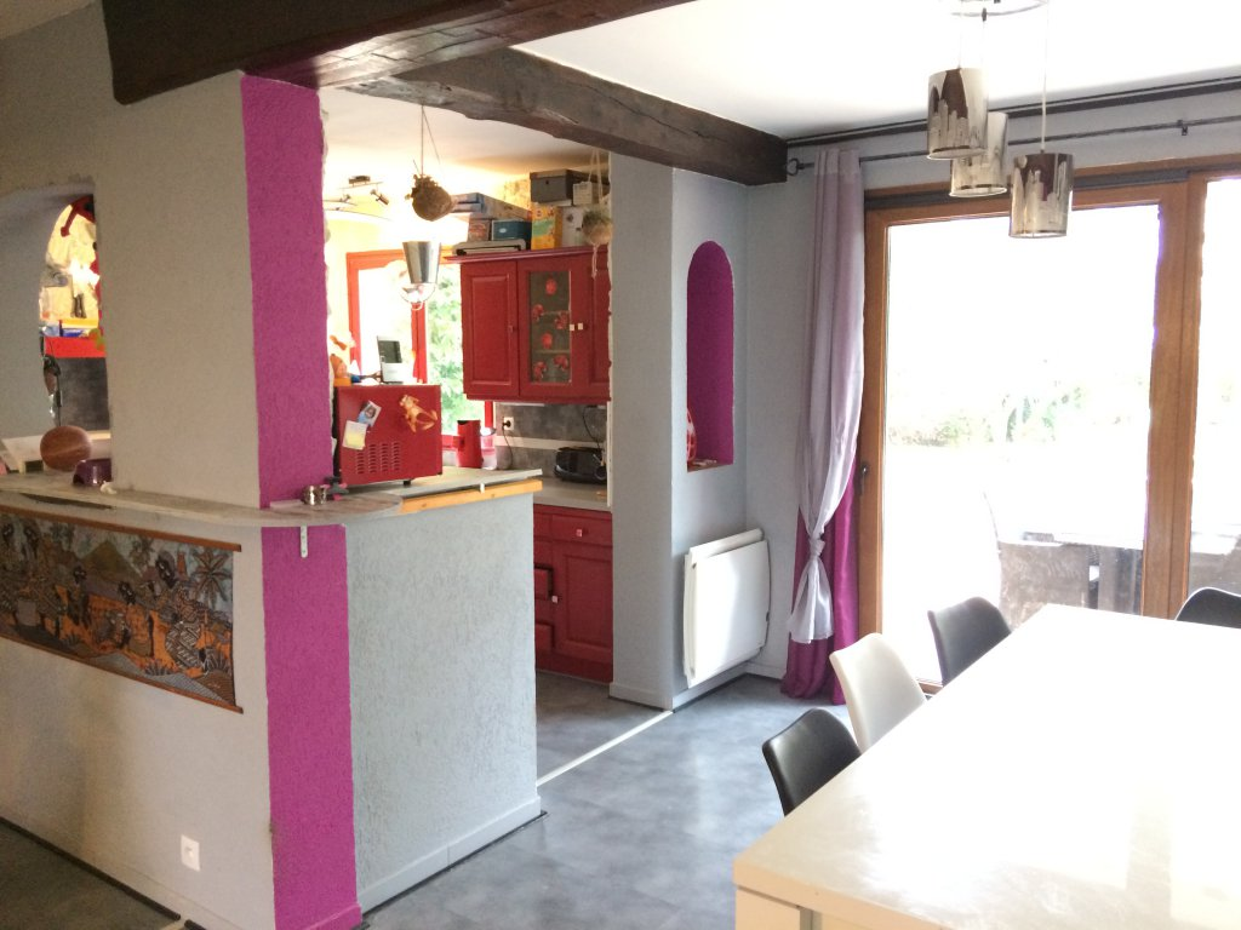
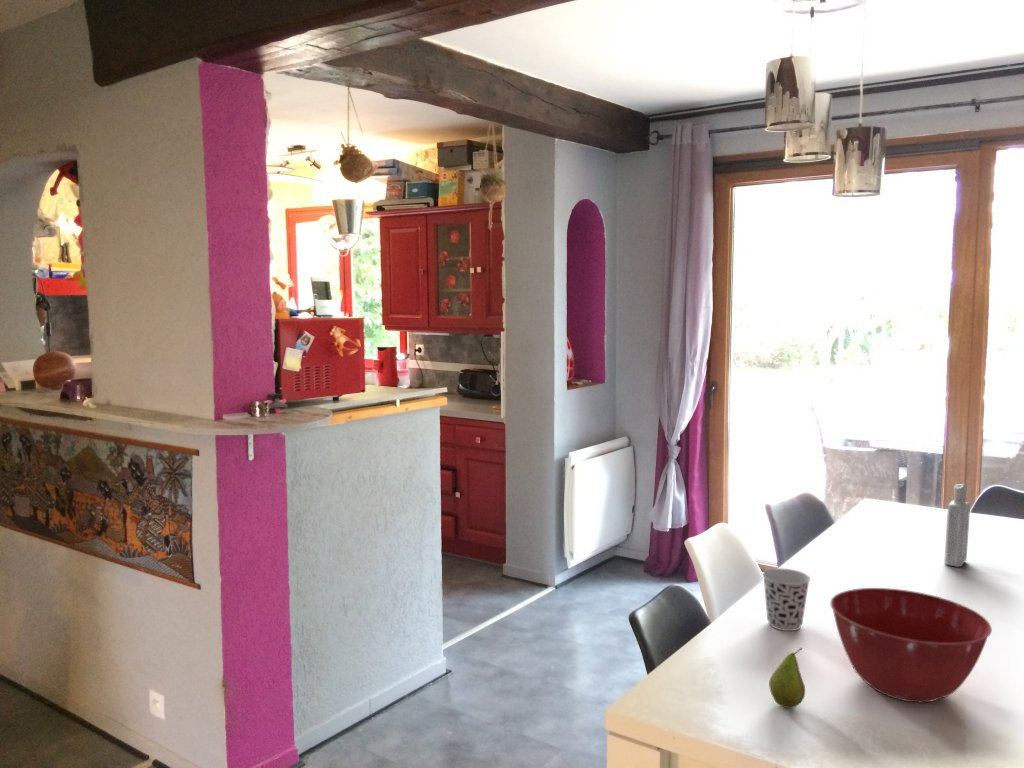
+ cup (785, 600)
+ fruit (787, 674)
+ bottle (957, 522)
+ mixing bowl (906, 649)
